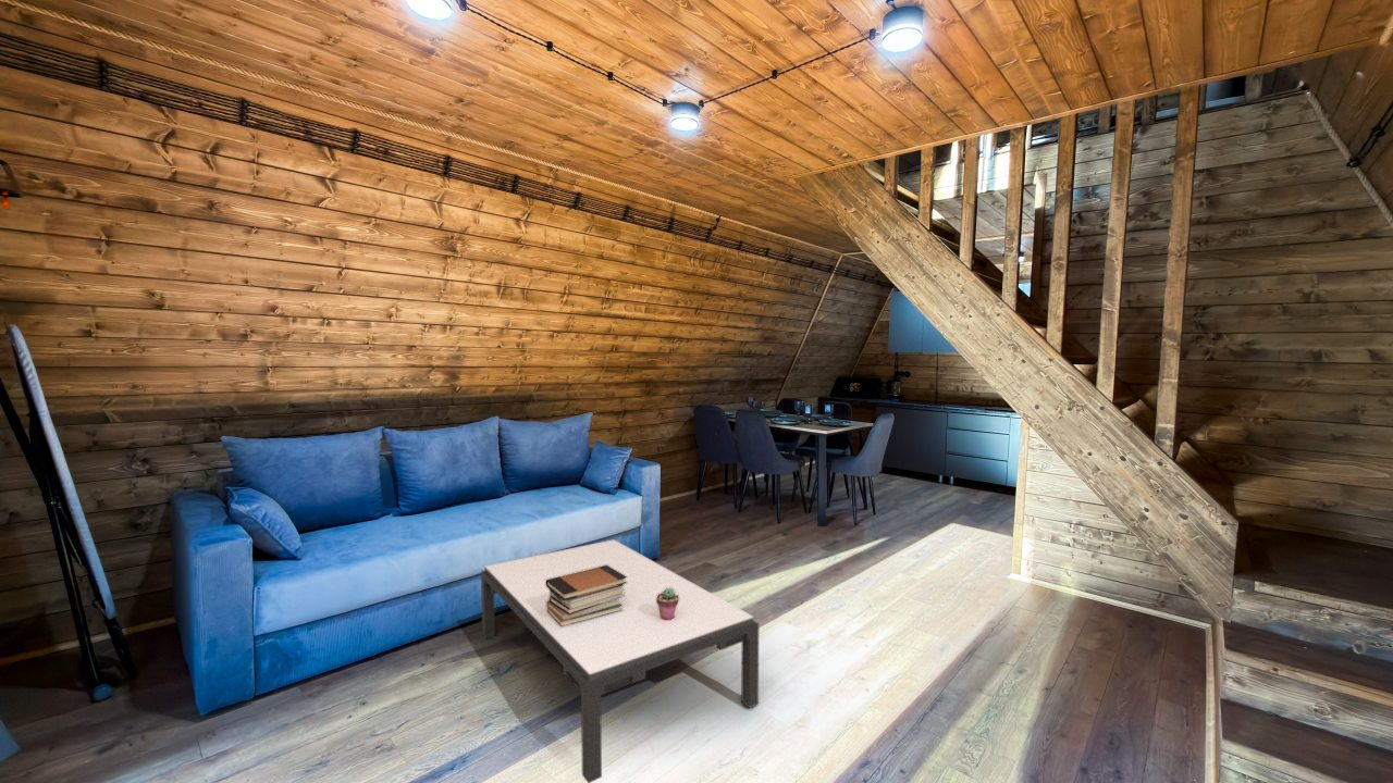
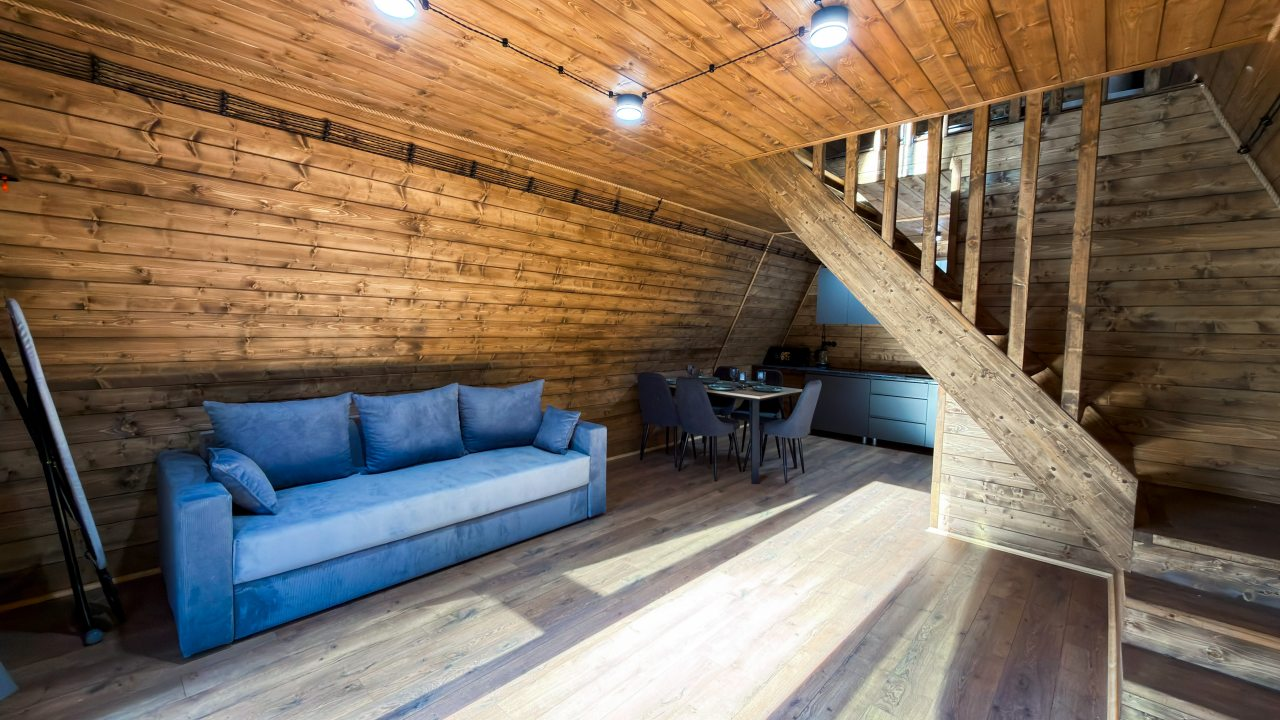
- book stack (587, 594)
- potted succulent (667, 601)
- coffee table (605, 627)
